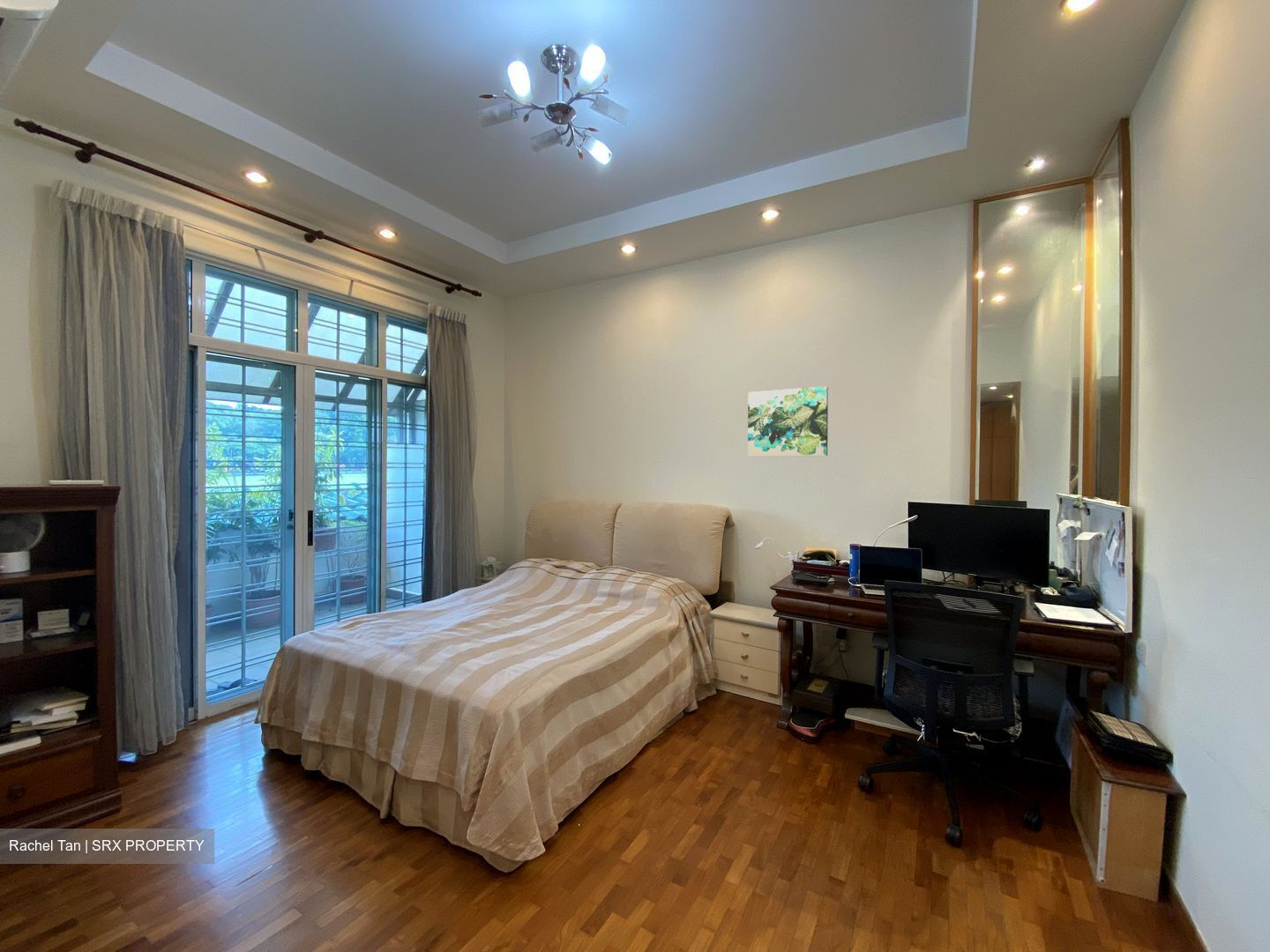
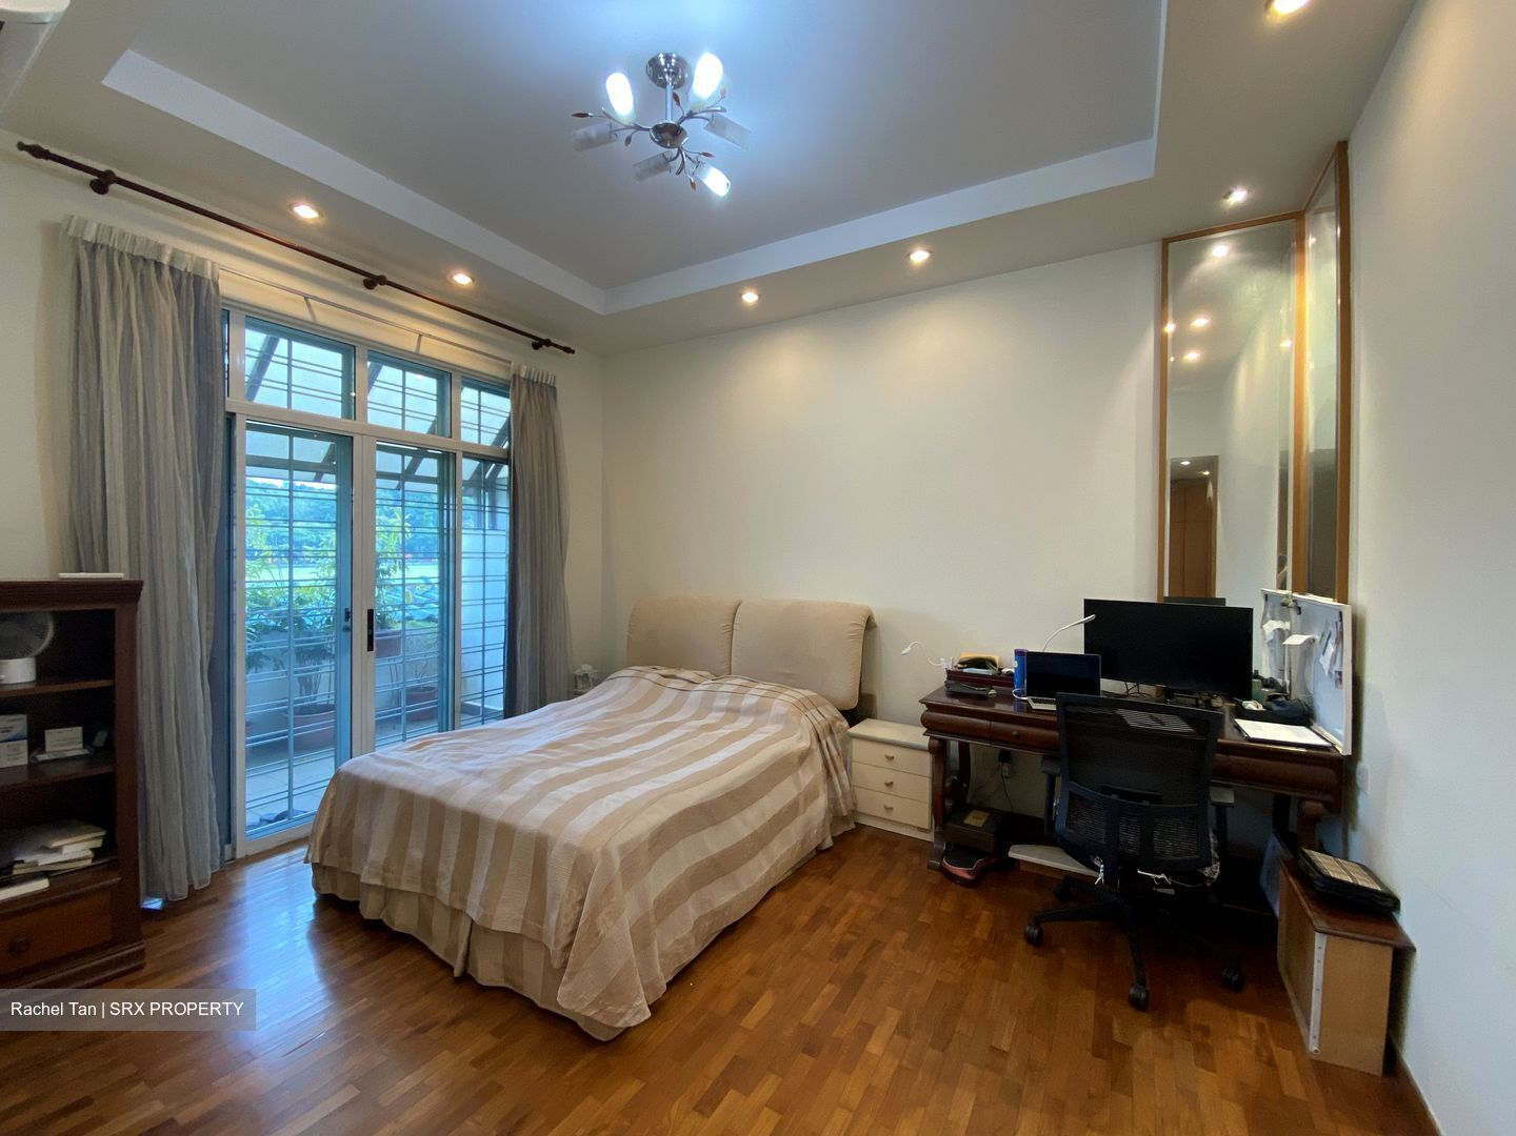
- wall art (786, 423)
